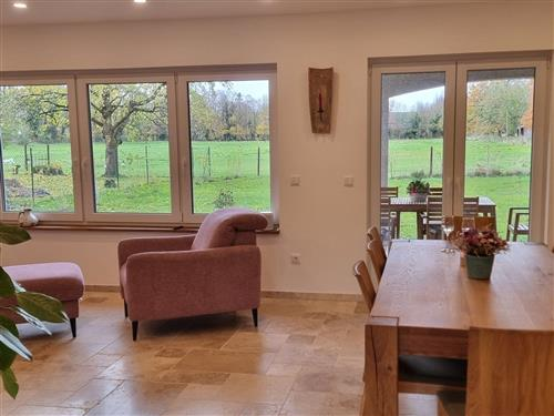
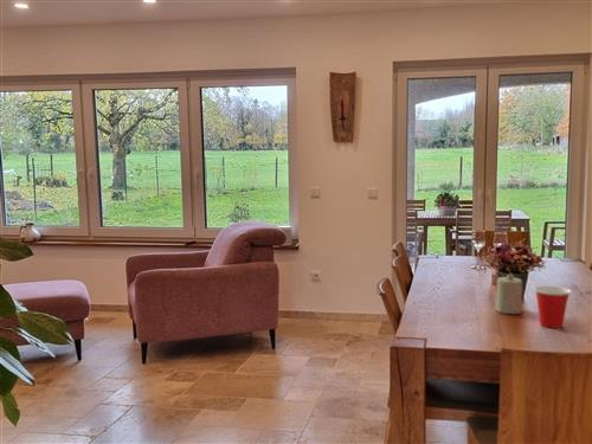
+ cup (551, 307)
+ candle (508, 291)
